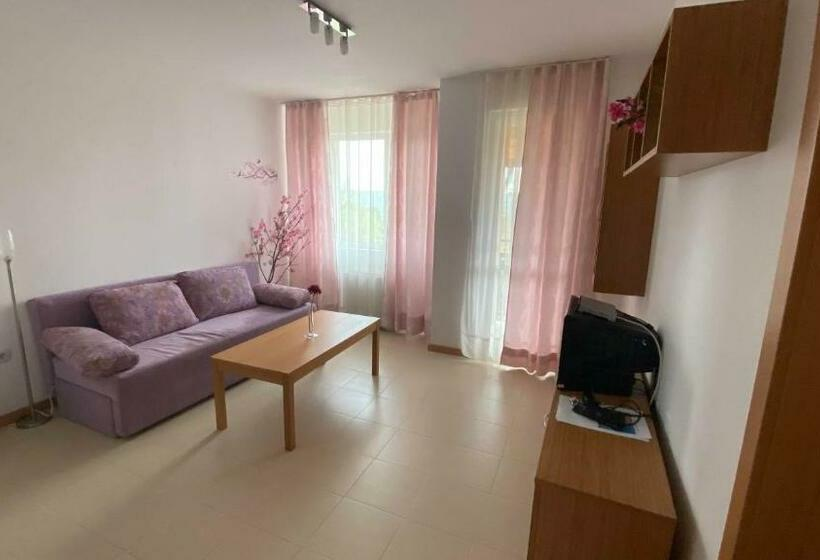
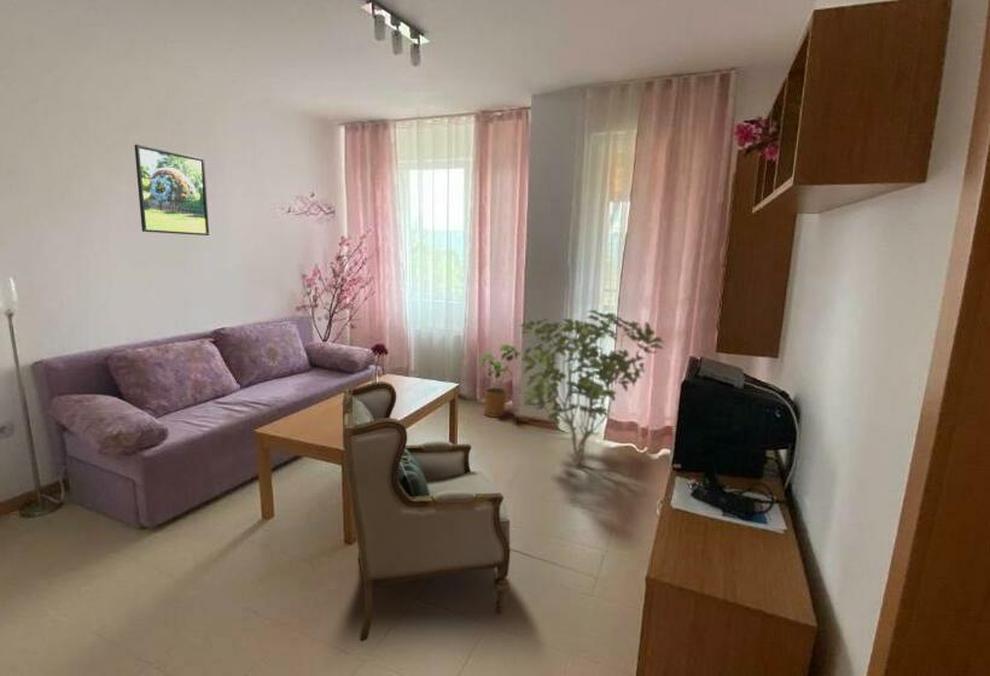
+ armchair (423, 489)
+ house plant (496, 378)
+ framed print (174, 193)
+ shrub (584, 390)
